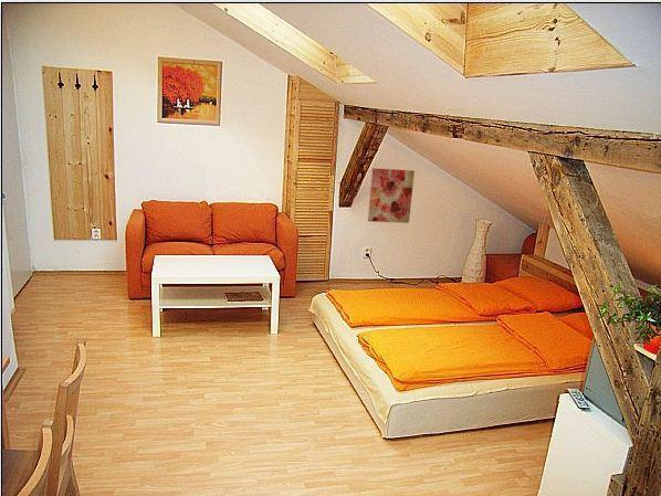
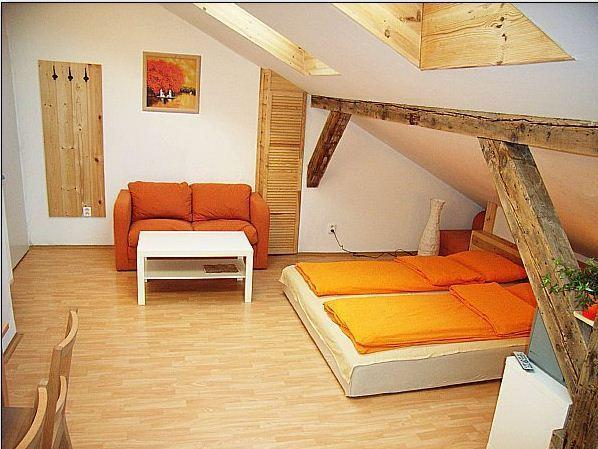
- wall art (390, 196)
